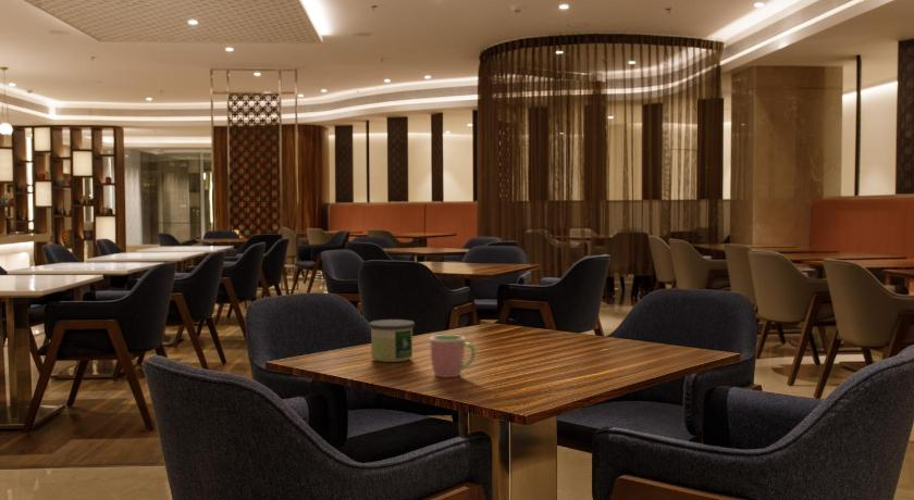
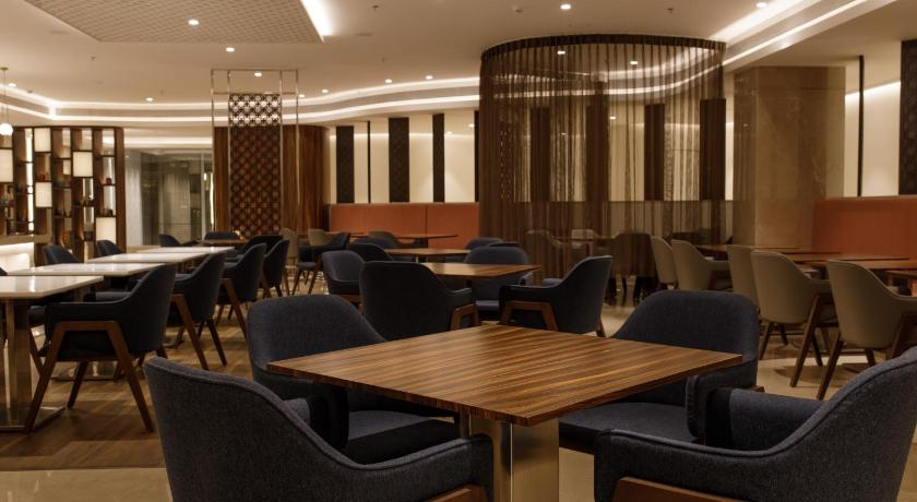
- candle (392, 340)
- cup (453, 357)
